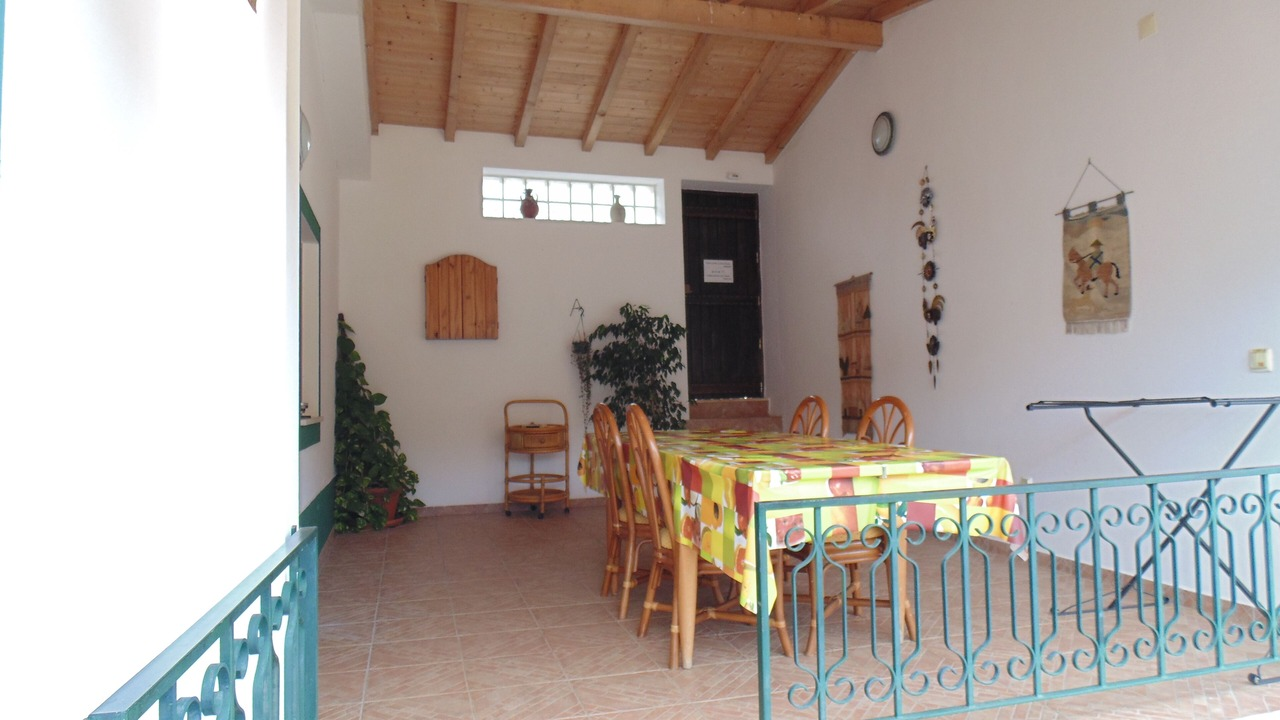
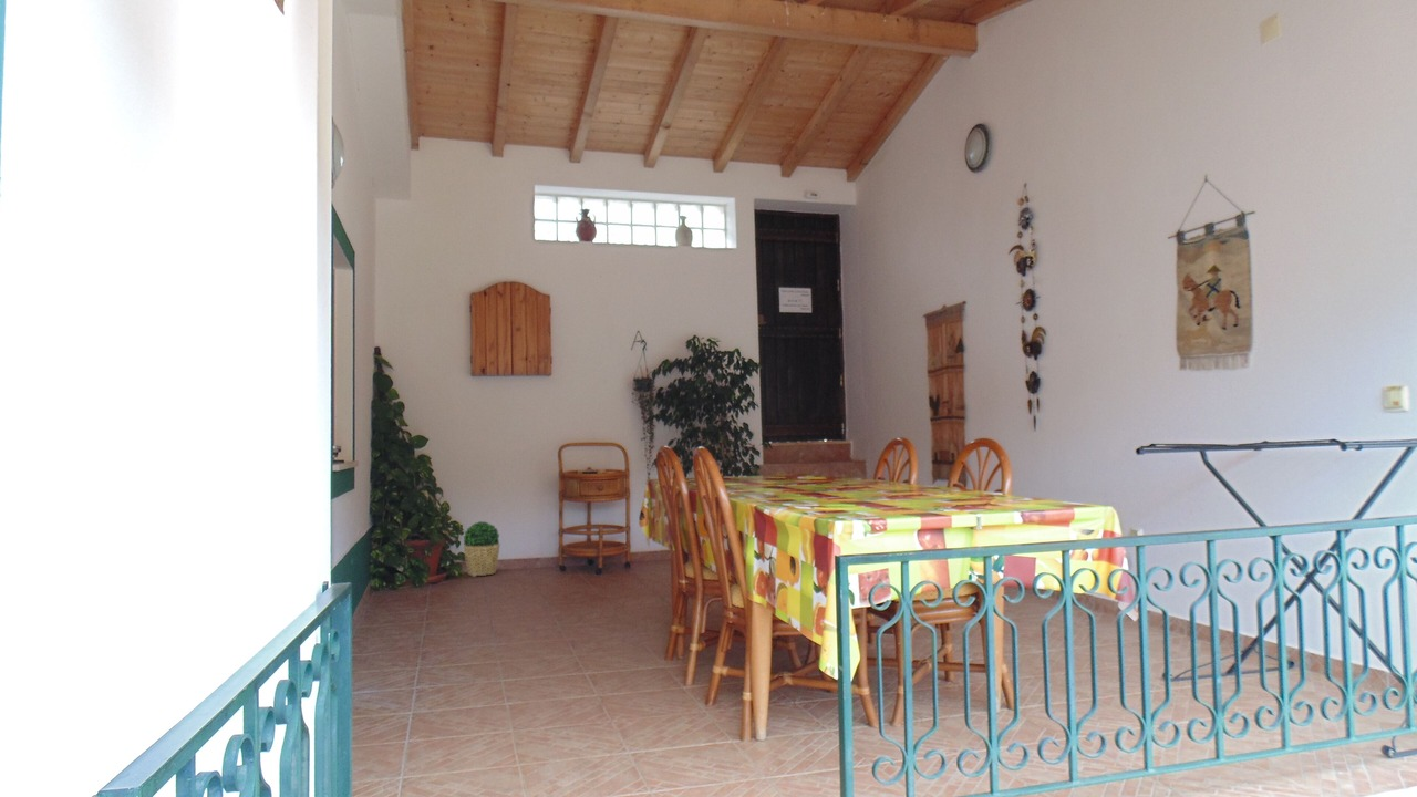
+ potted plant (482, 548)
